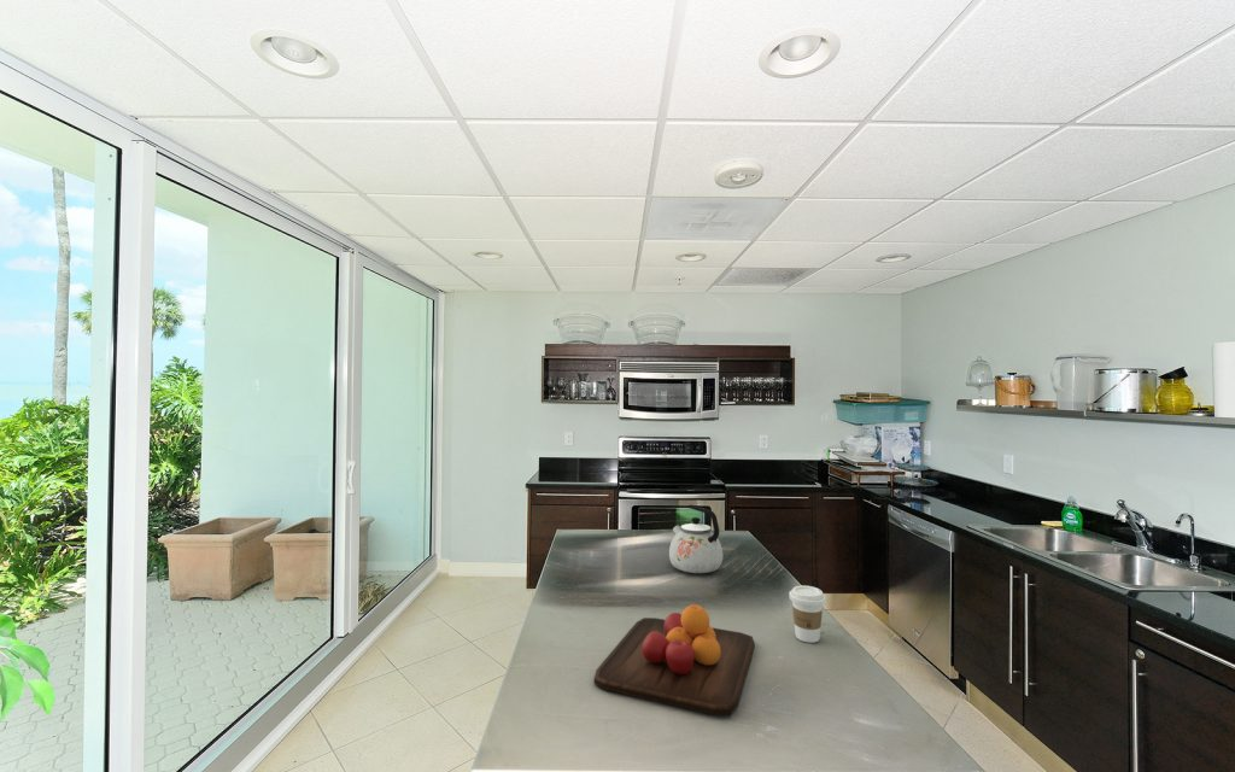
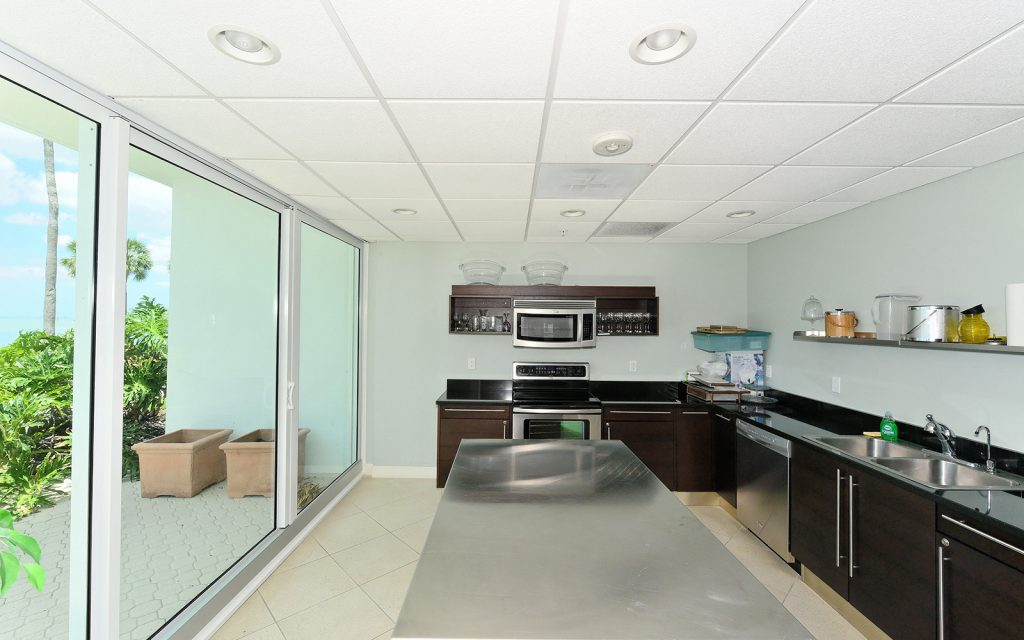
- coffee cup (807, 613)
- kettle (695, 537)
- chopping board (679, 633)
